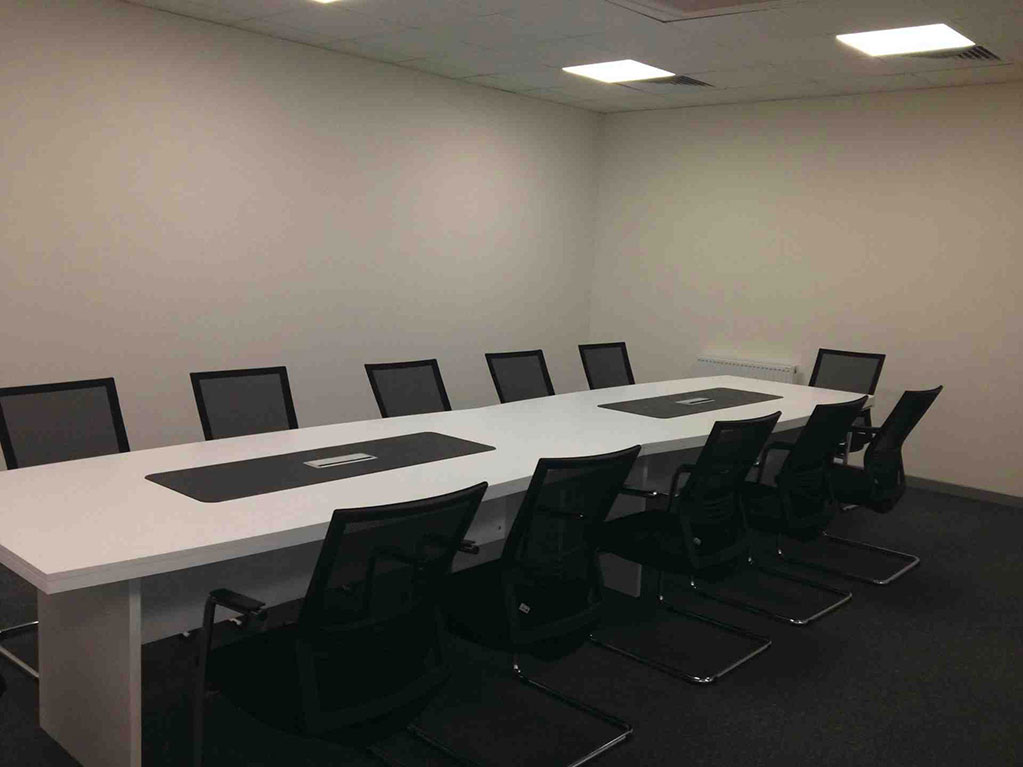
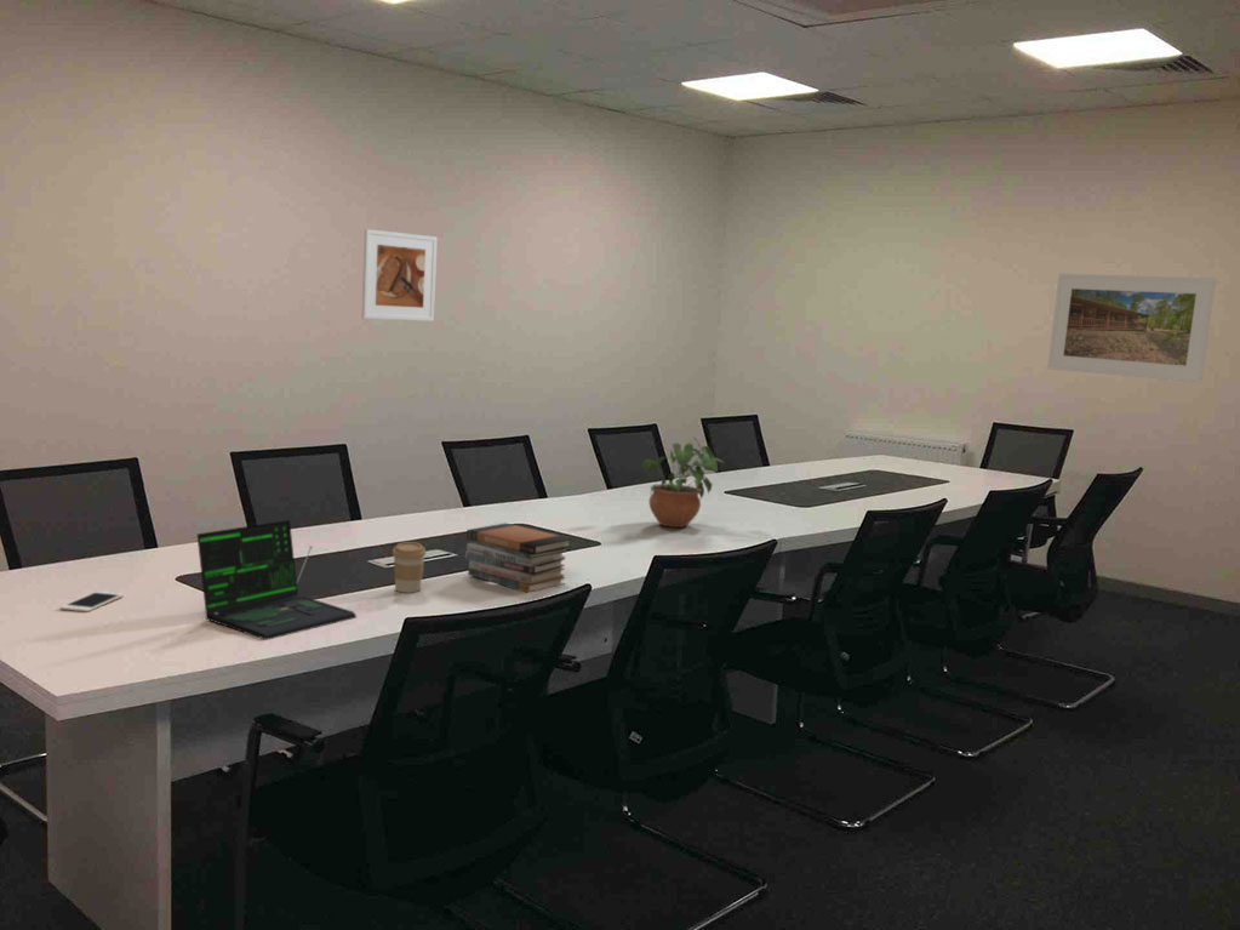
+ potted plant (684, 480)
+ laptop (290, 574)
+ book stack (516, 557)
+ cell phone (92, 600)
+ coffee cup (408, 566)
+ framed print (400, 276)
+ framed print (1127, 325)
